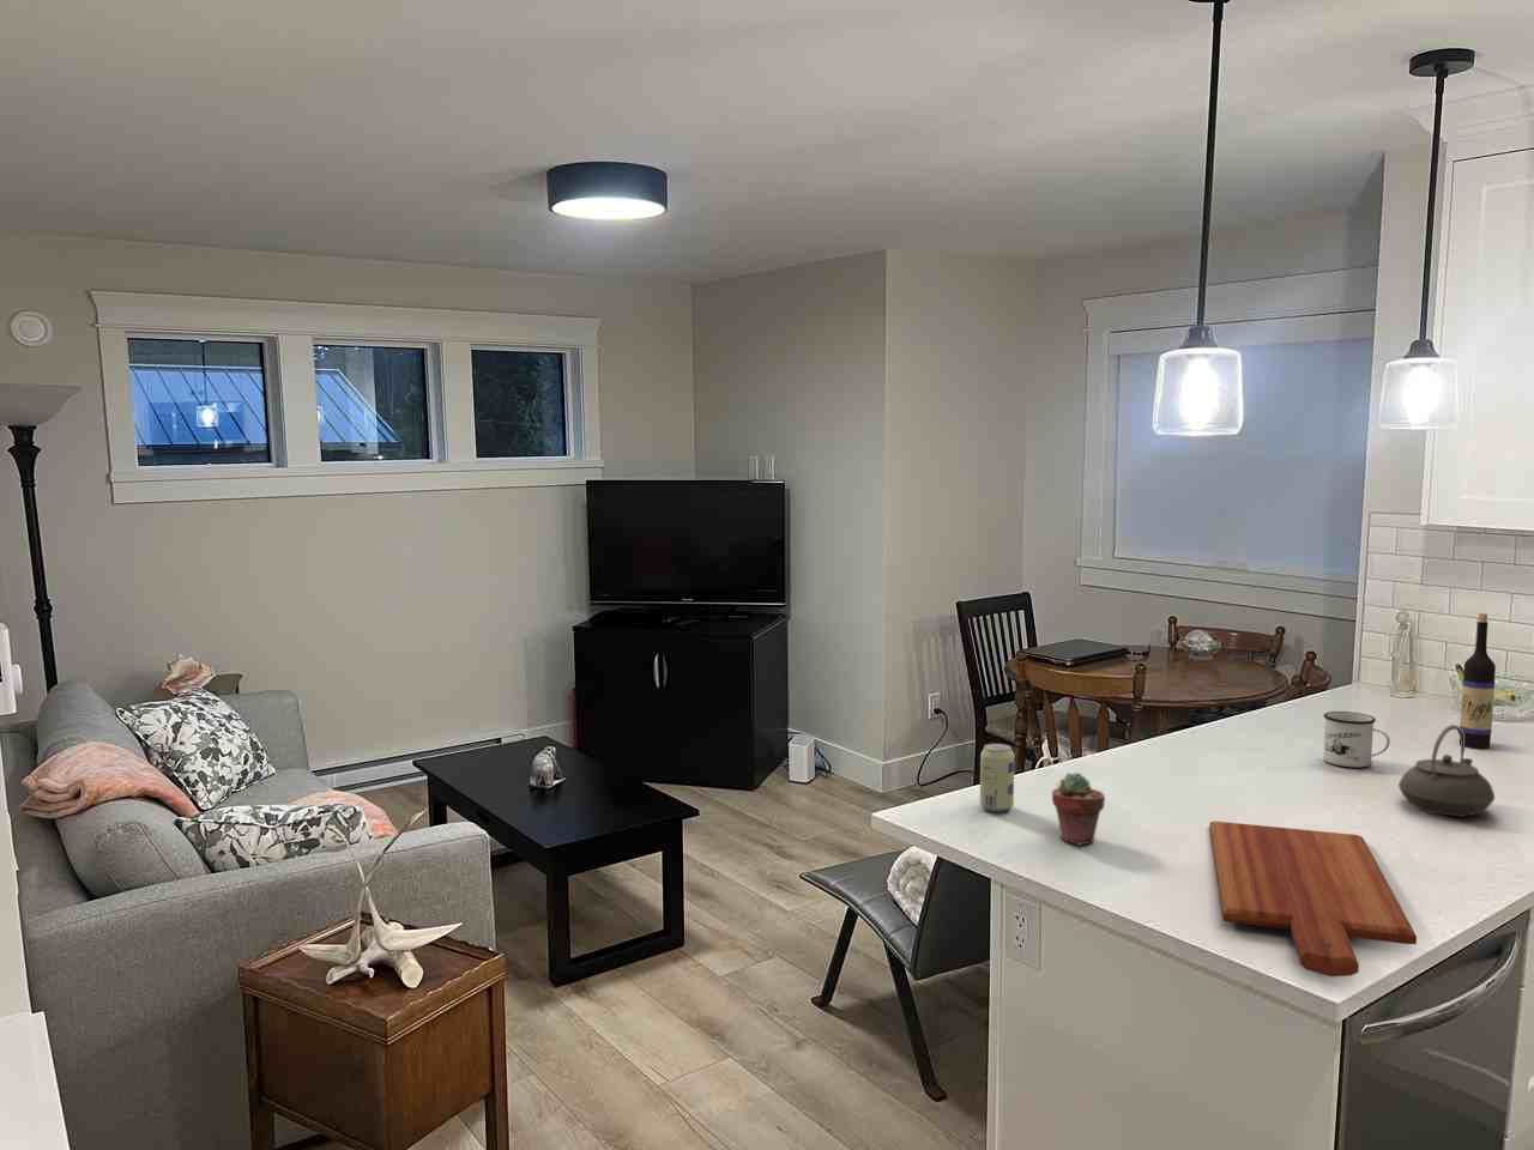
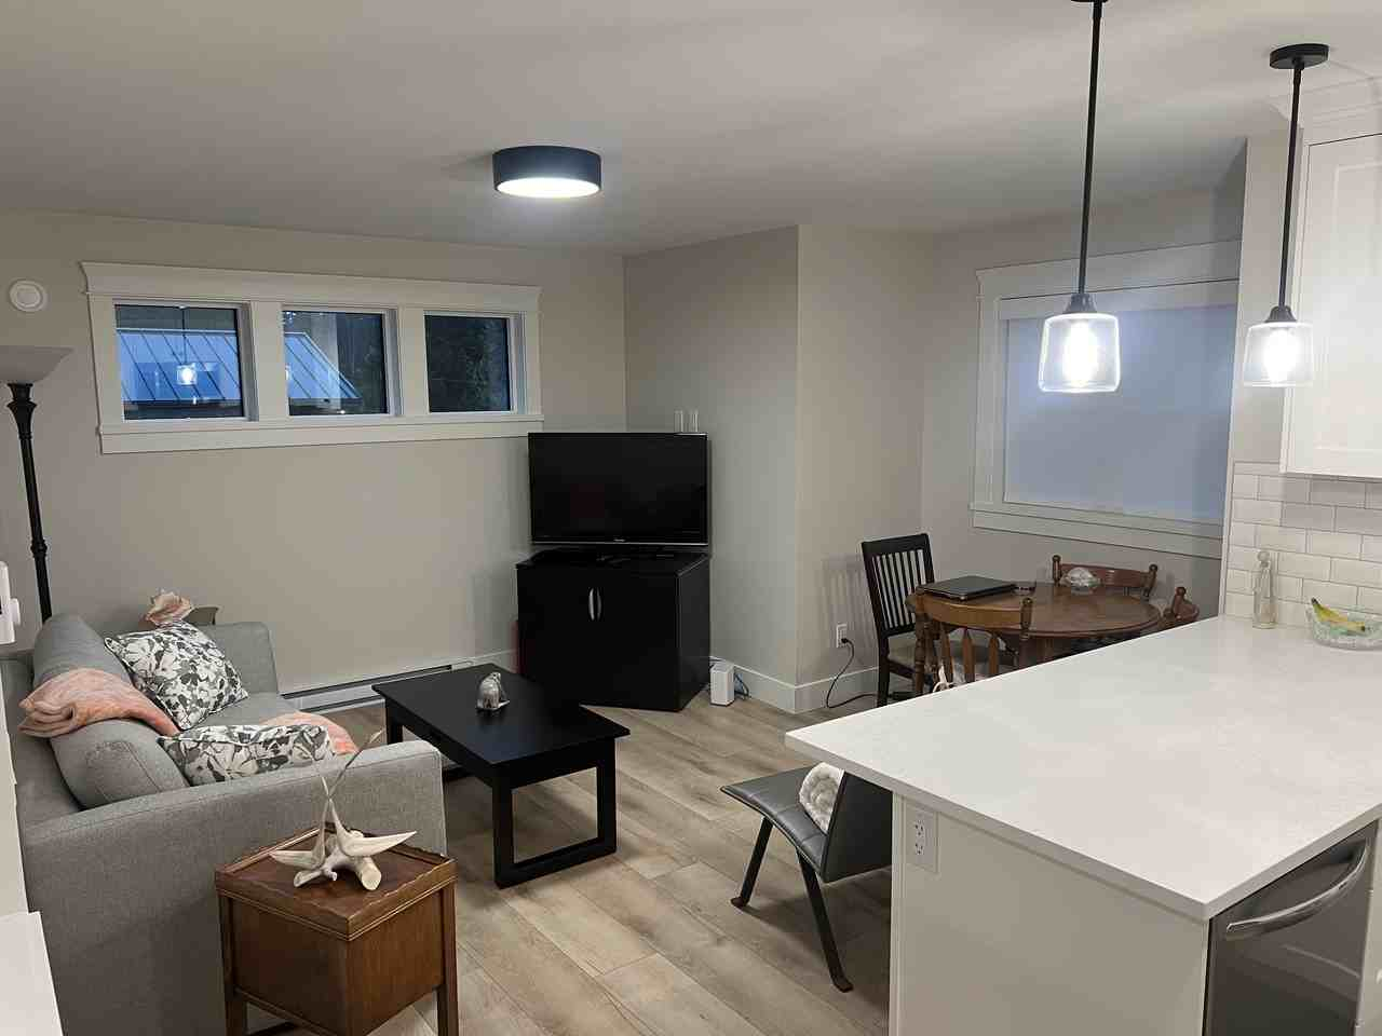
- beverage can (998, 778)
- cutting board (1300, 878)
- potted succulent (1077, 805)
- wine bottle (1478, 680)
- mug (1355, 740)
- teapot (1449, 766)
